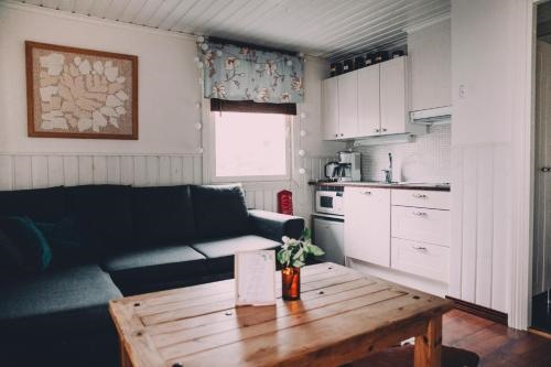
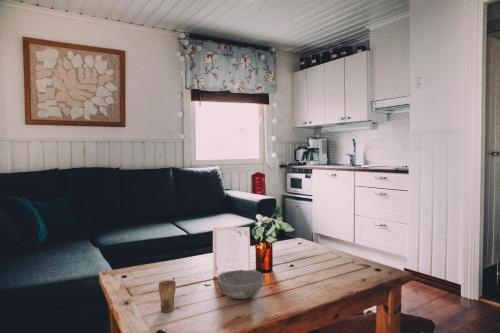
+ cup (167, 292)
+ bowl (240, 286)
